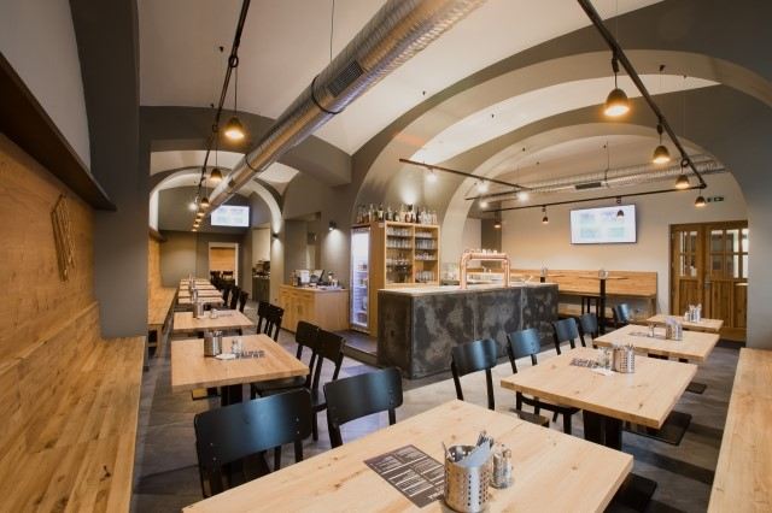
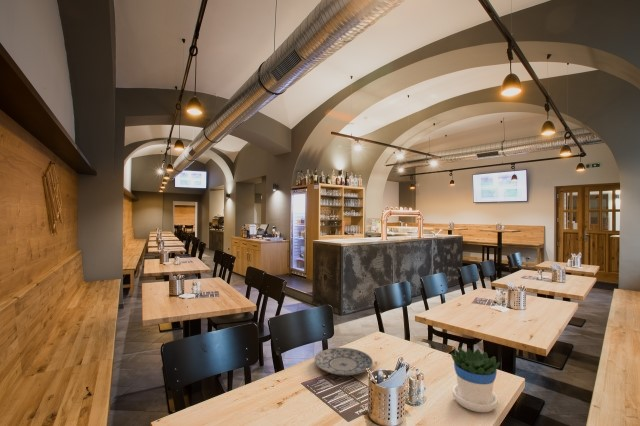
+ flowerpot (474, 380)
+ plate (343, 362)
